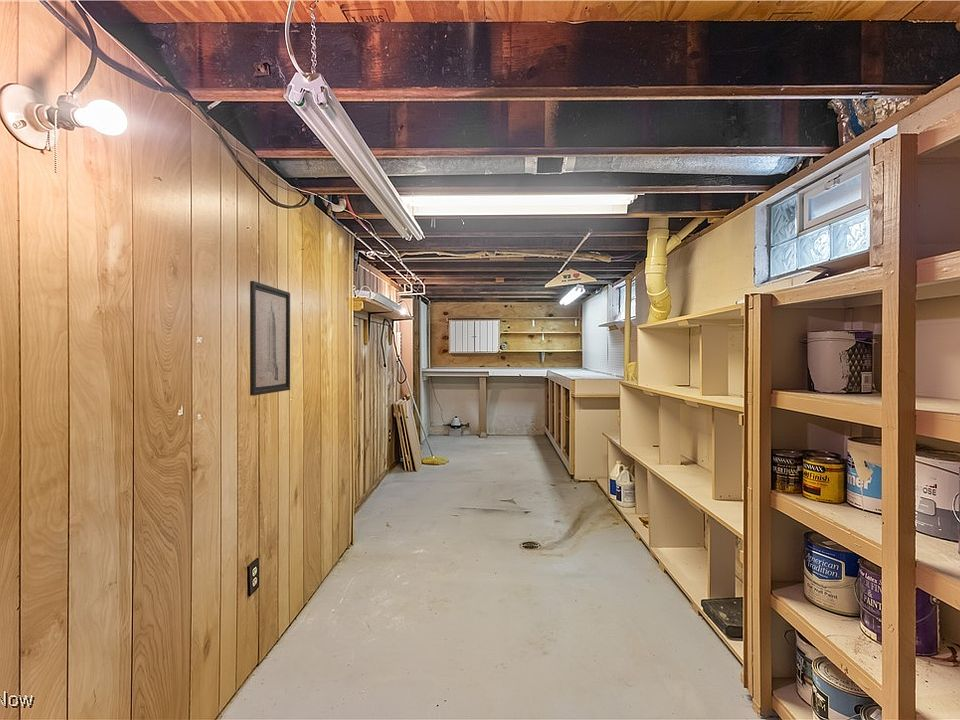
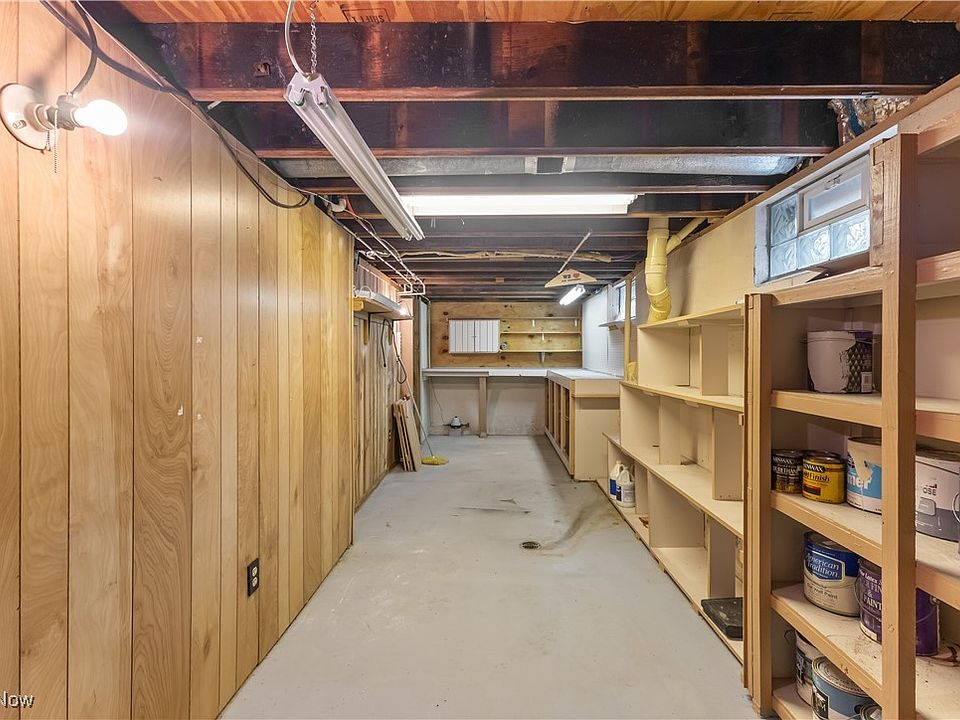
- wall art (271, 340)
